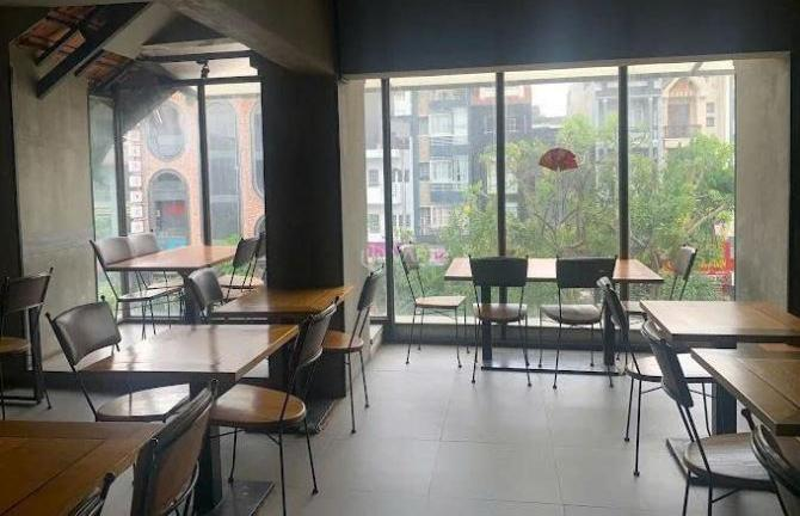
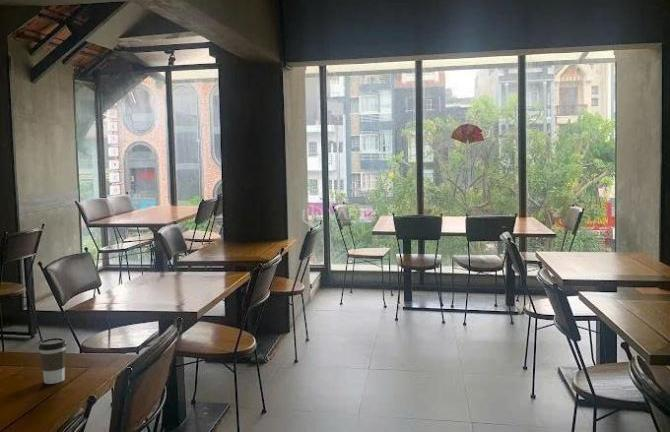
+ coffee cup (53, 360)
